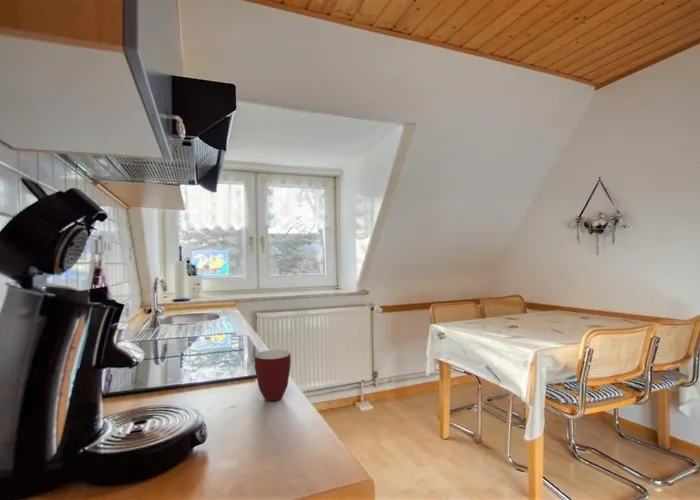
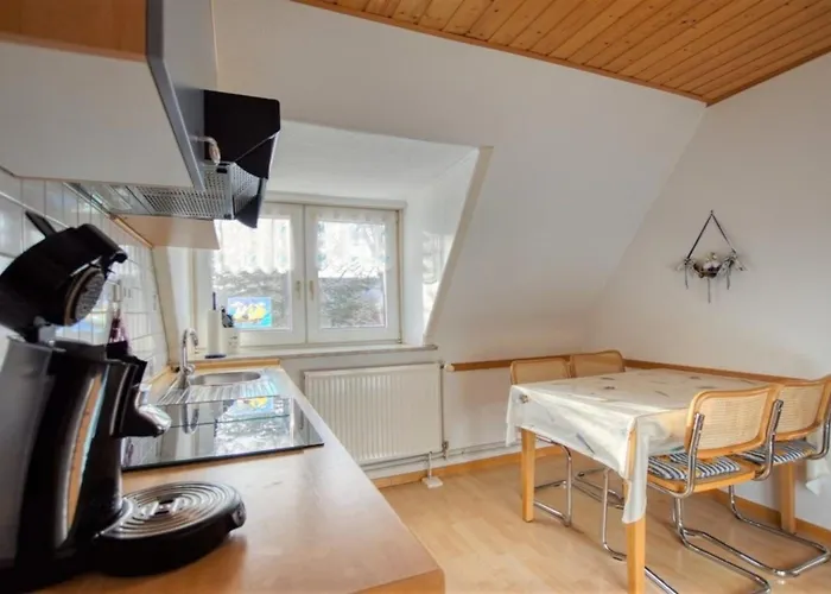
- mug (271, 374)
